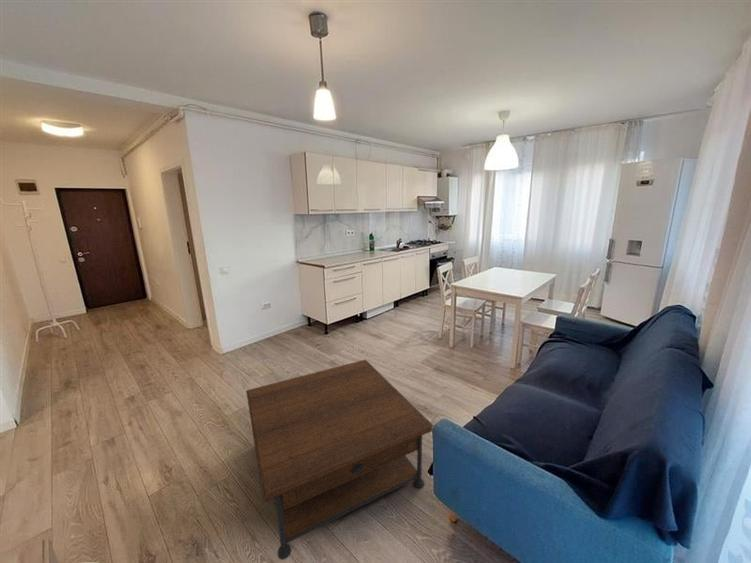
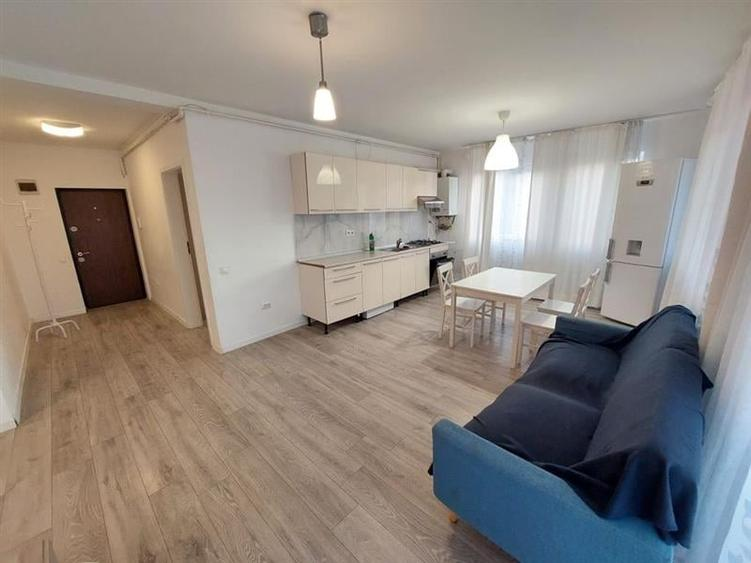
- coffee table (332, 434)
